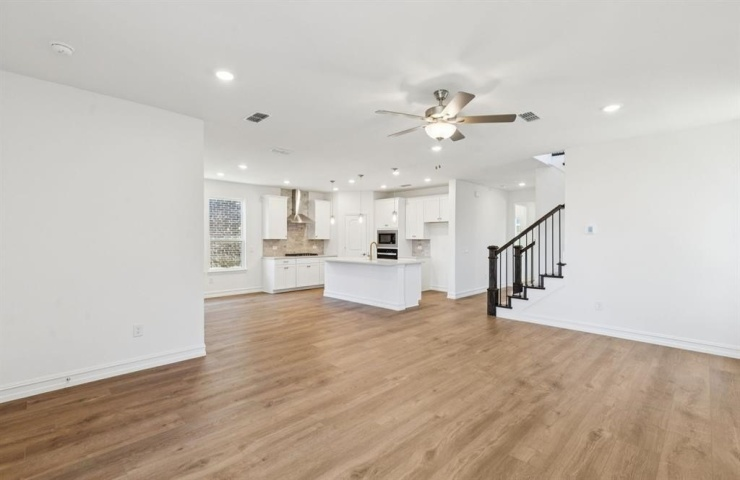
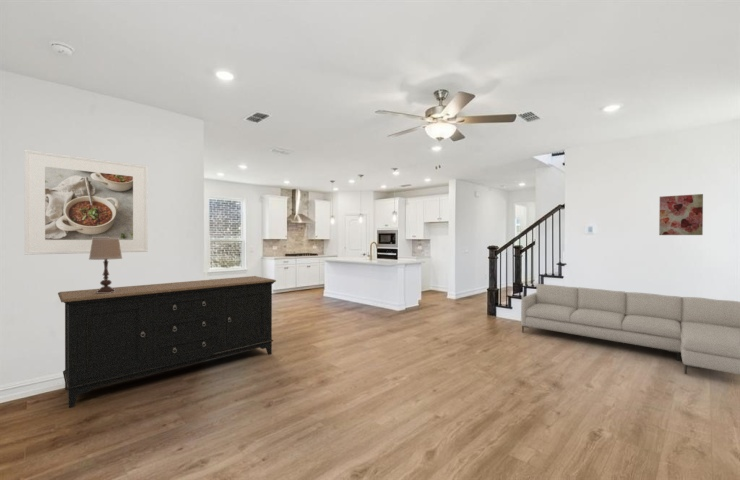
+ wall art (680, 215)
+ table lamp (105, 264)
+ sideboard (182, 327)
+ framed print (92, 205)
+ sofa (623, 322)
